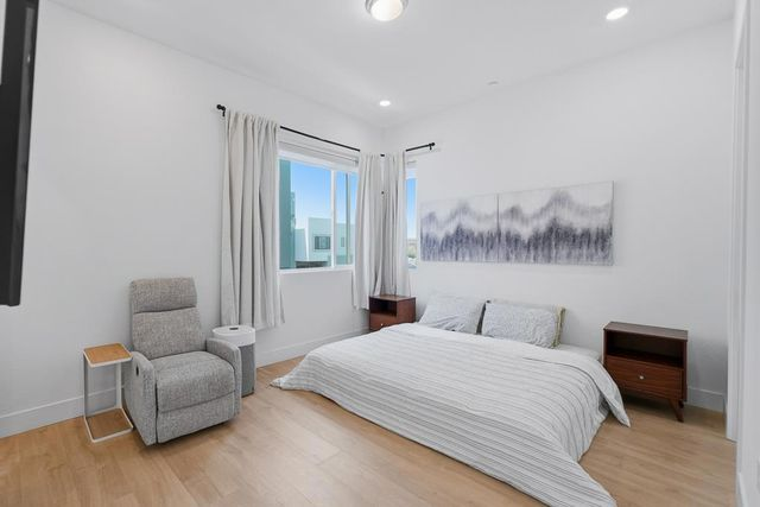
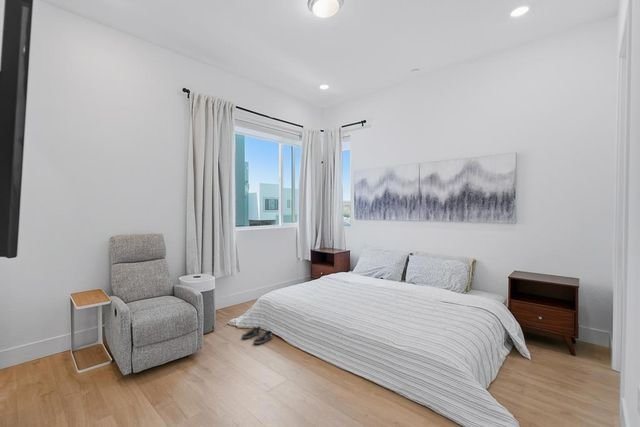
+ shoe (257, 333)
